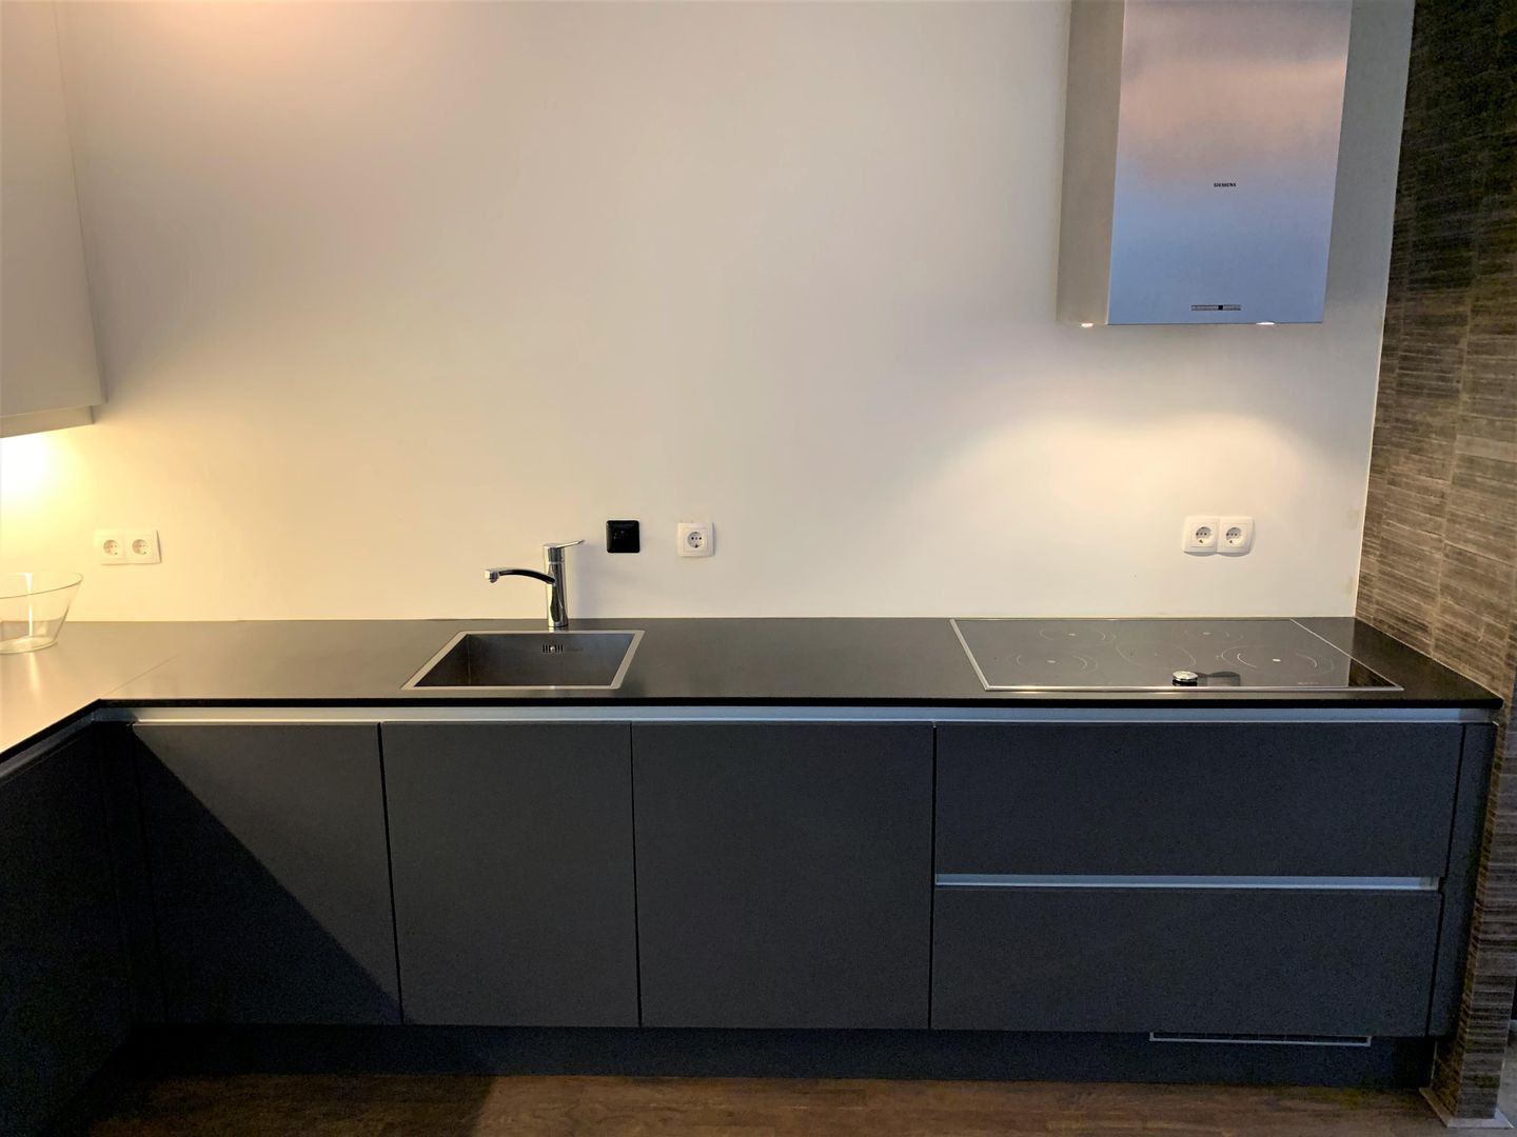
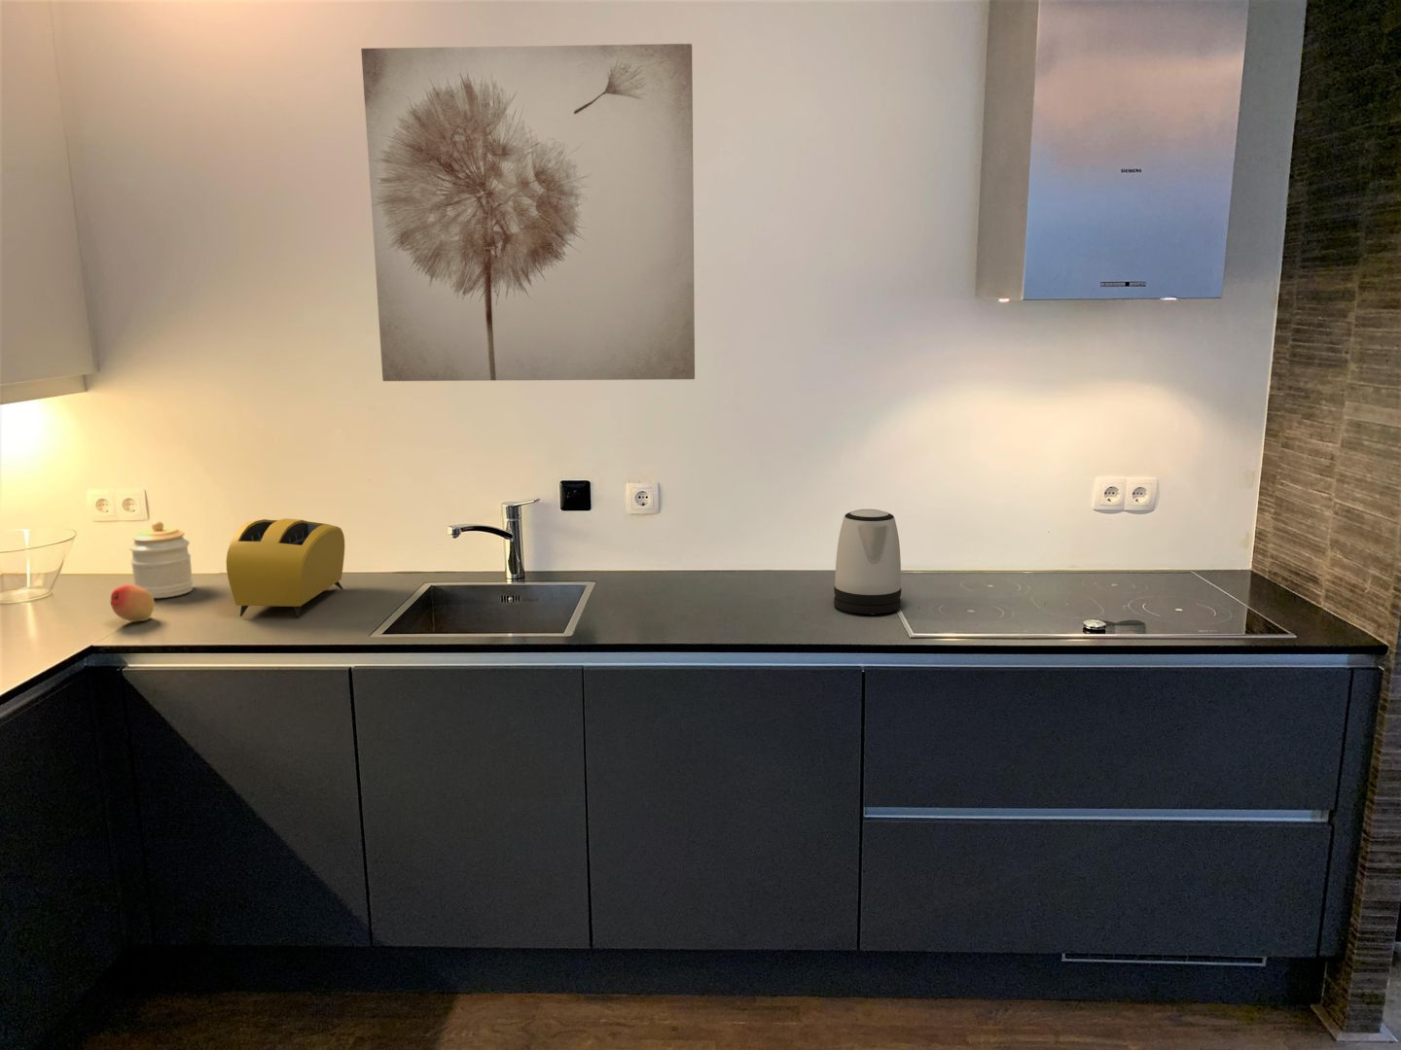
+ jar (161, 556)
+ fruit (131, 603)
+ wall art (532, 217)
+ kettle (866, 556)
+ toaster (290, 561)
